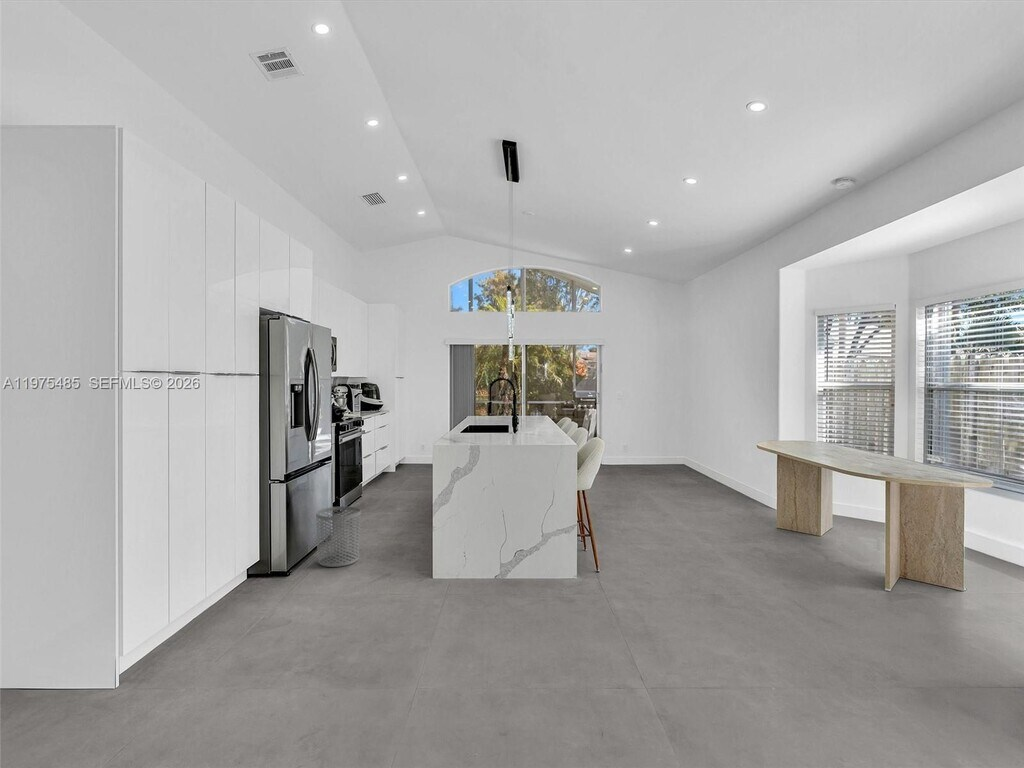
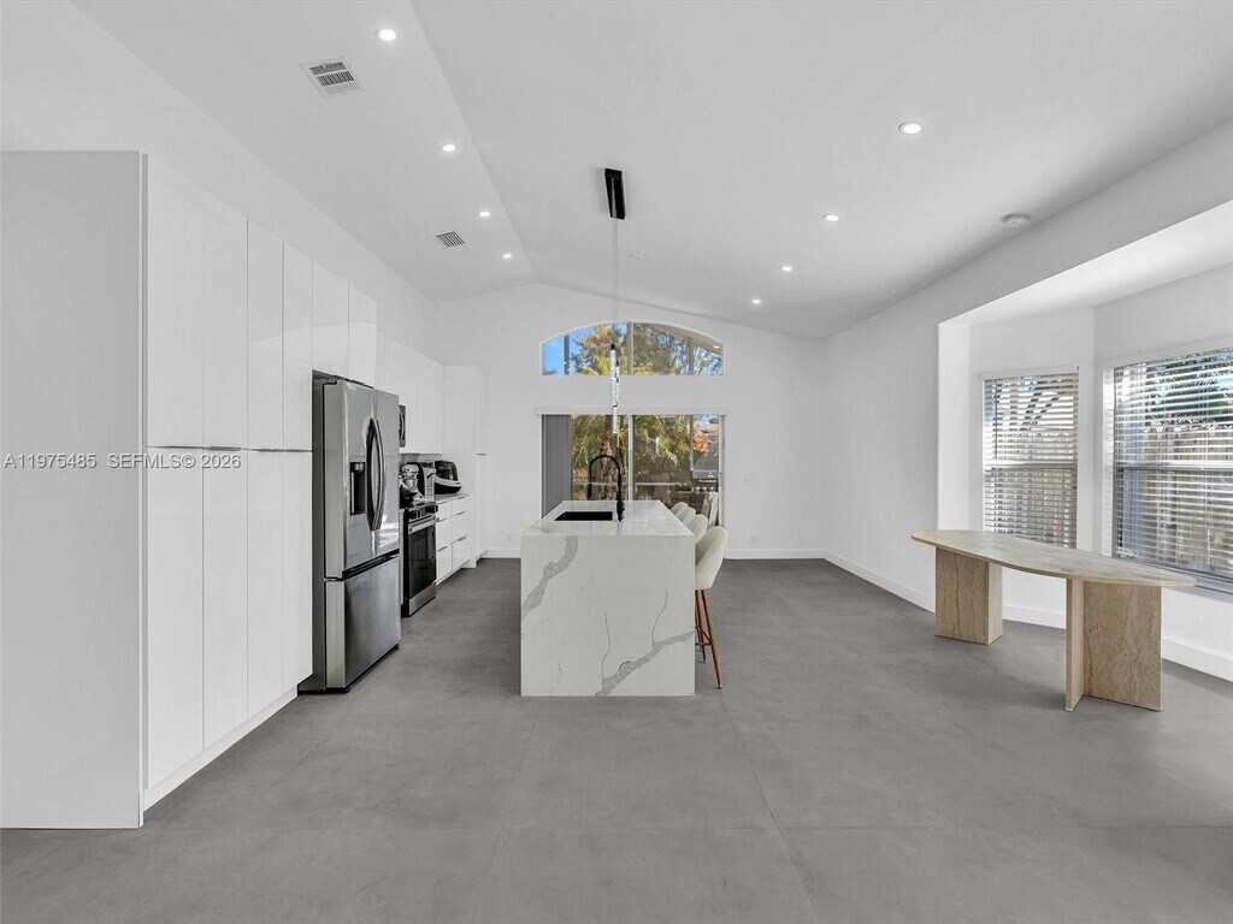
- waste bin (338, 536)
